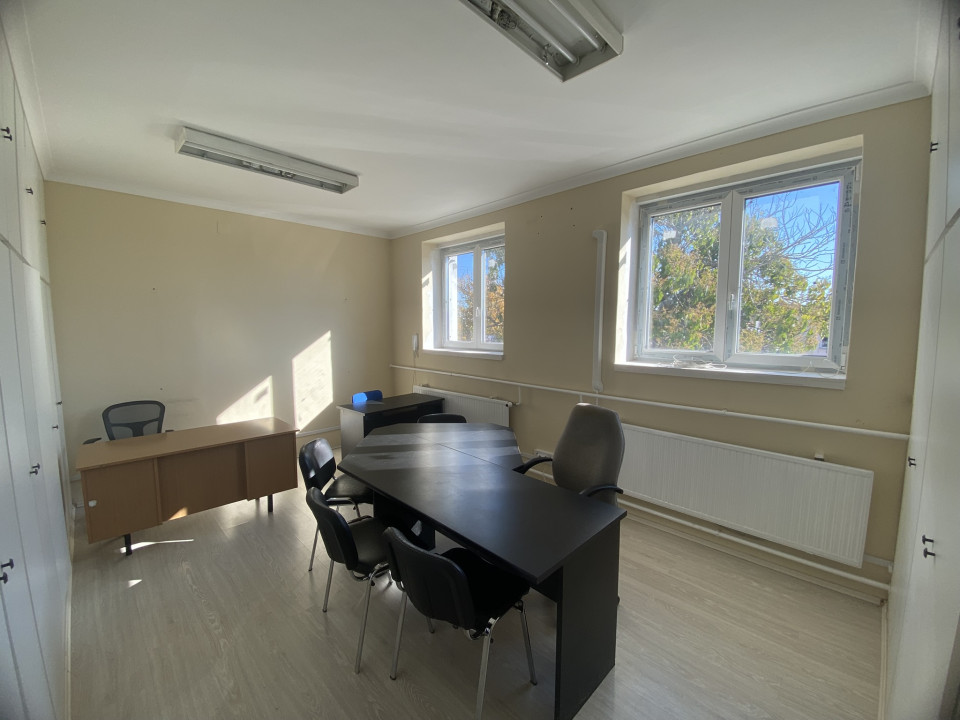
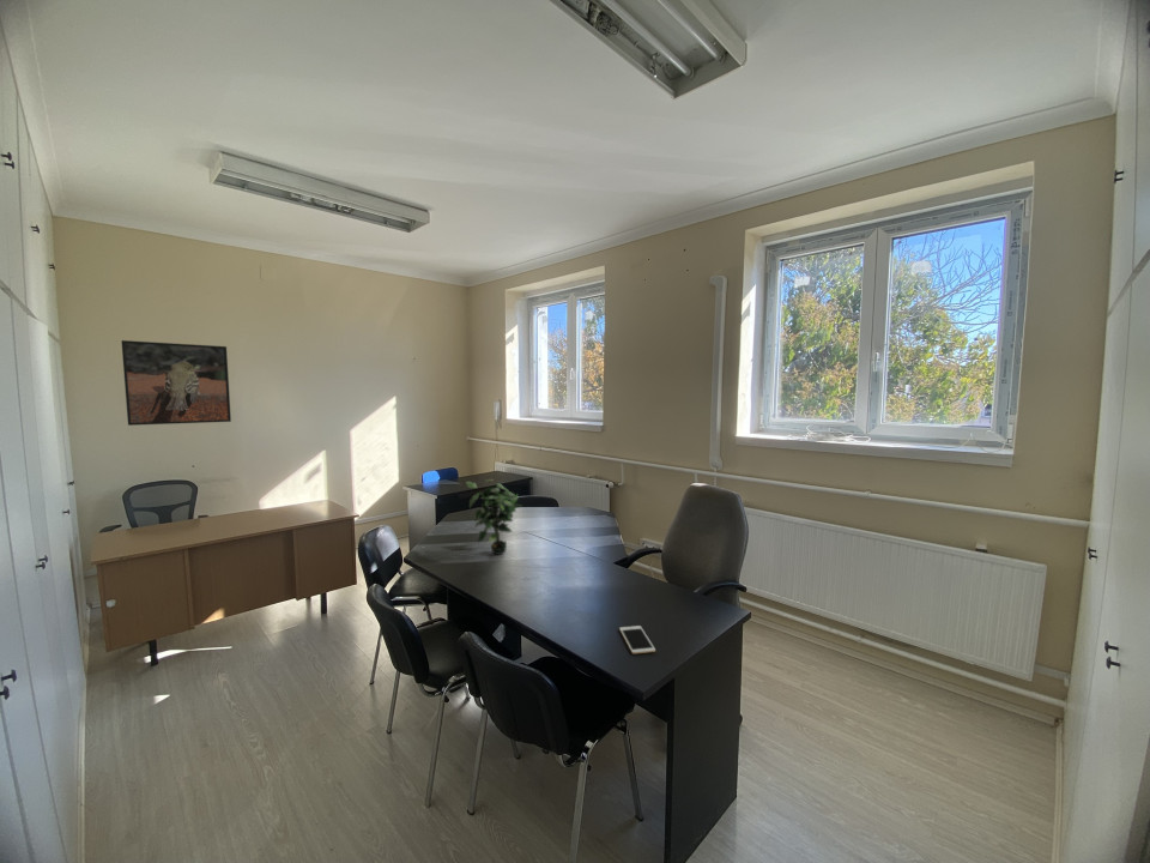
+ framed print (180, 384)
+ cell phone (636, 639)
+ potted plant (495, 518)
